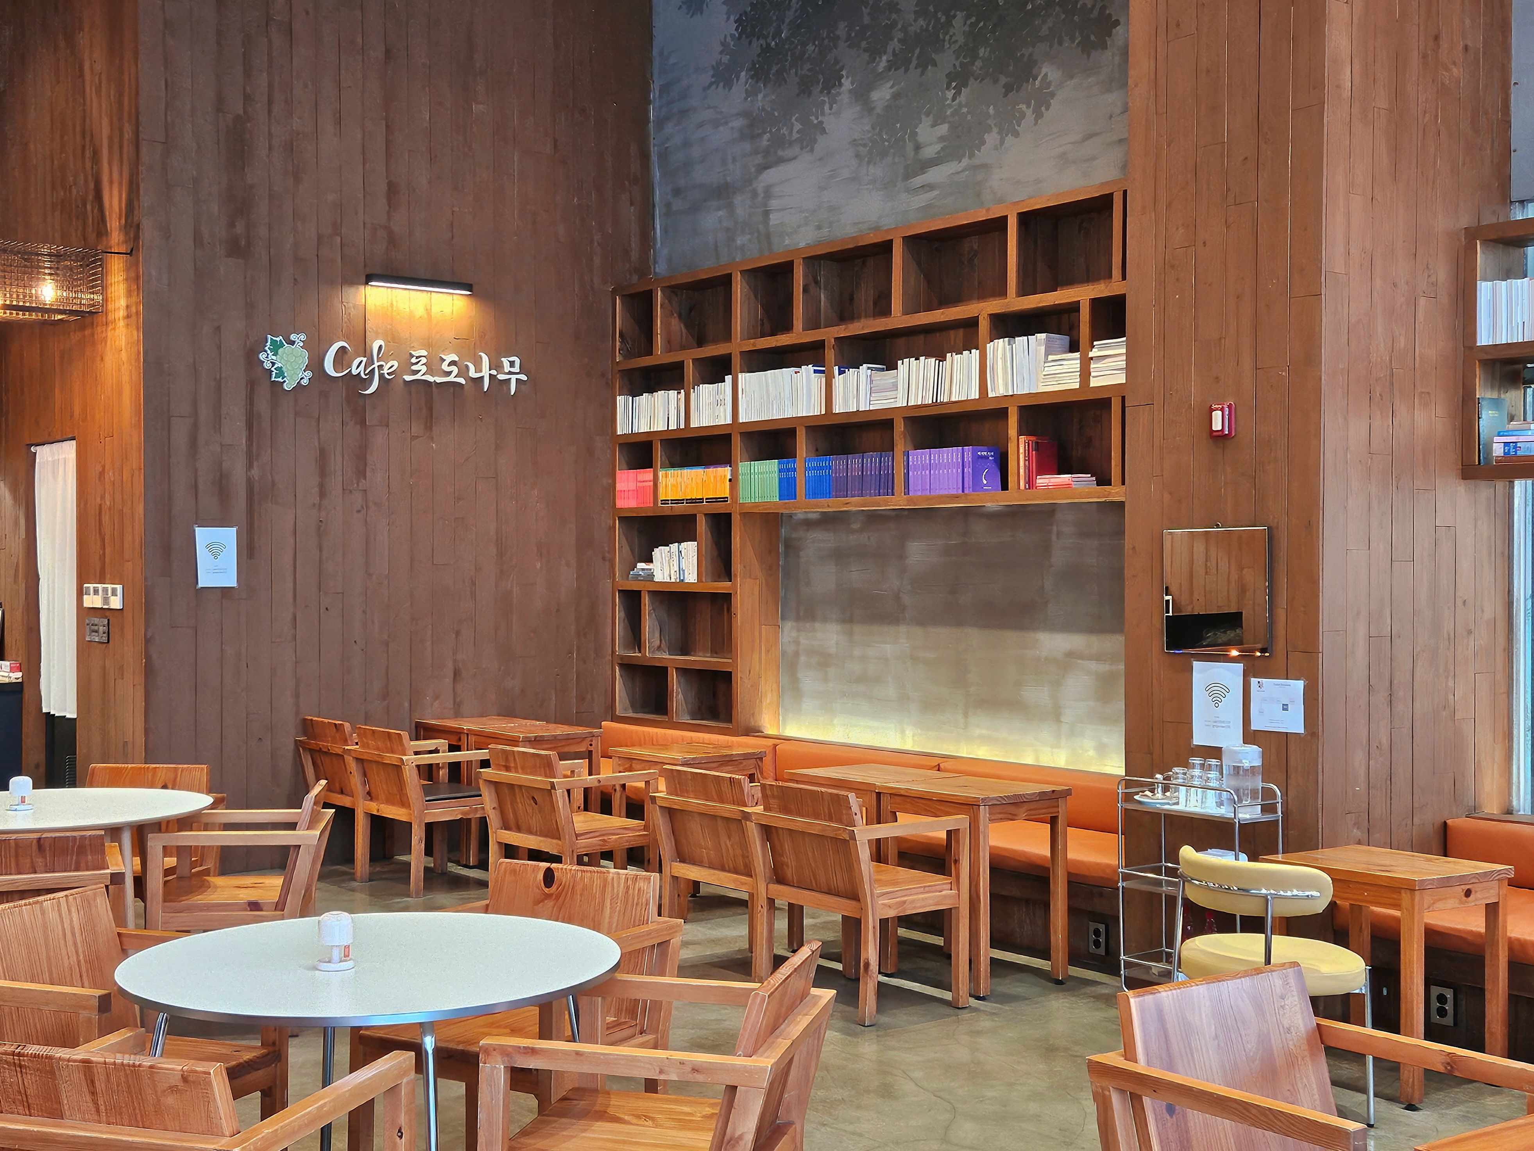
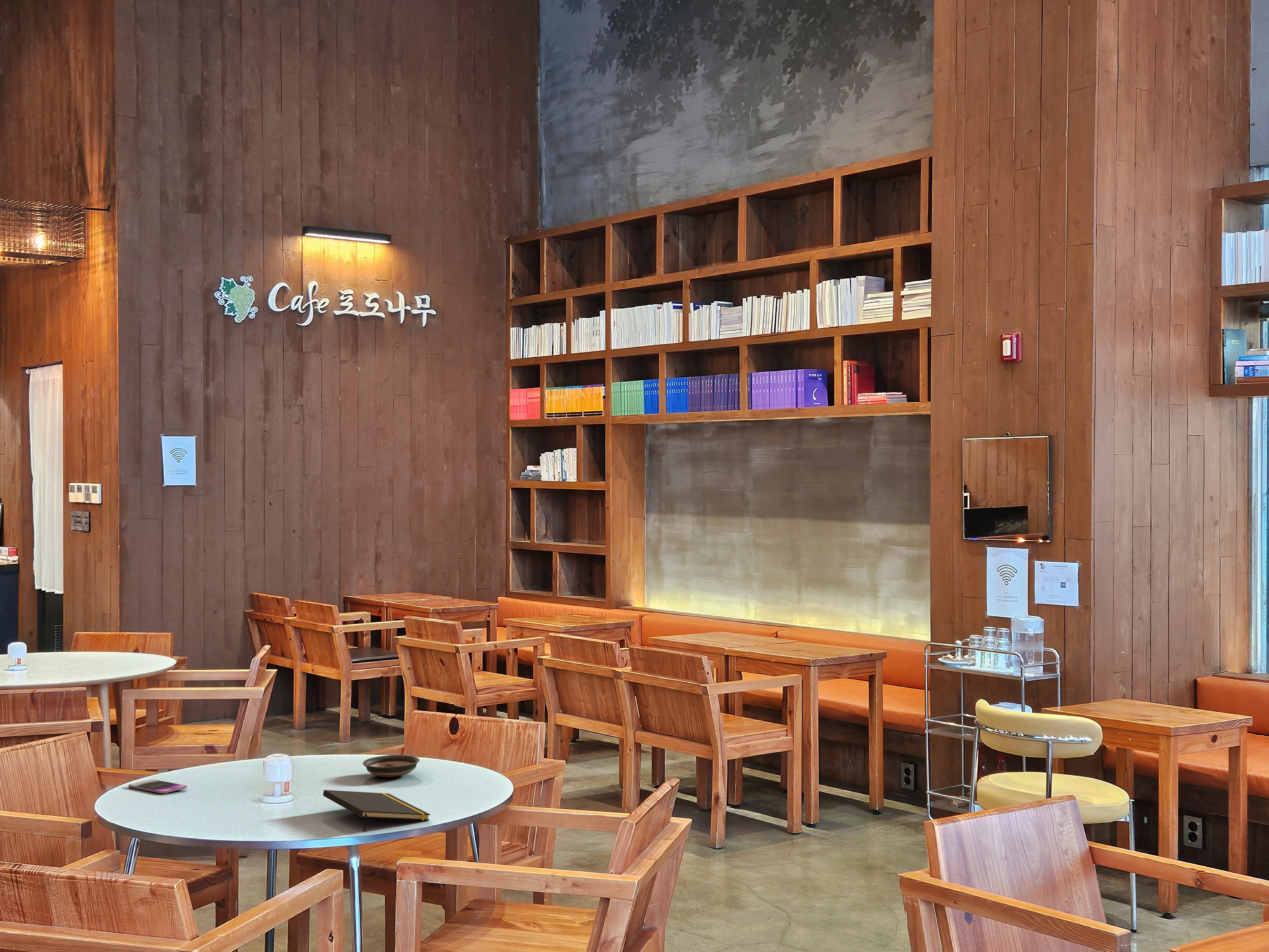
+ saucer (391, 768)
+ notepad (376, 805)
+ smartphone (157, 786)
